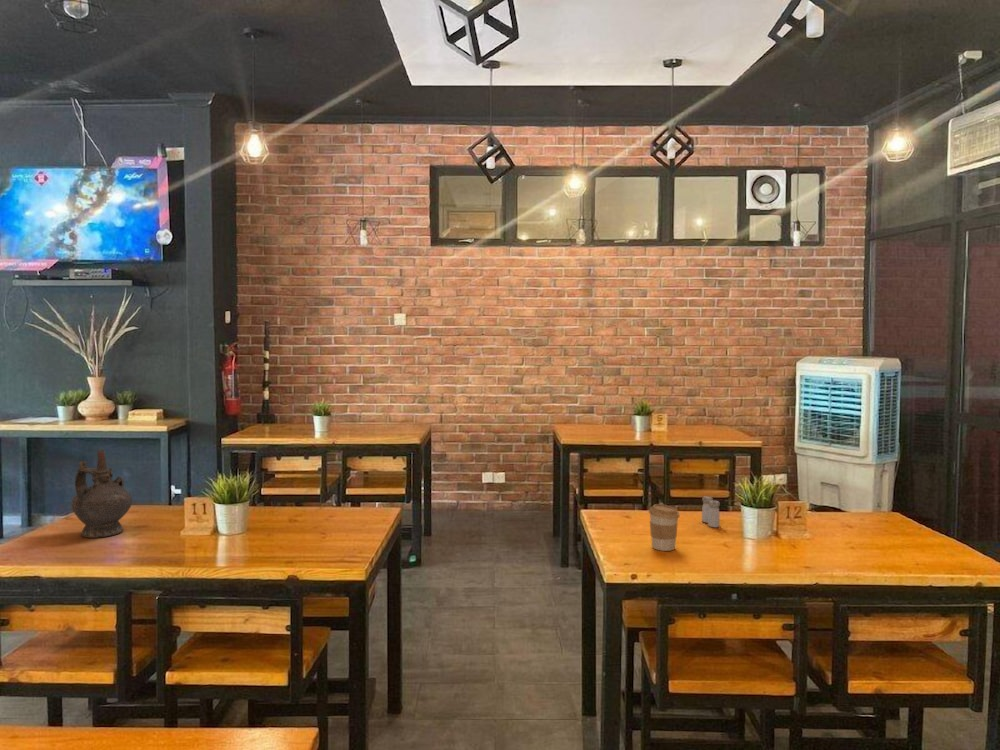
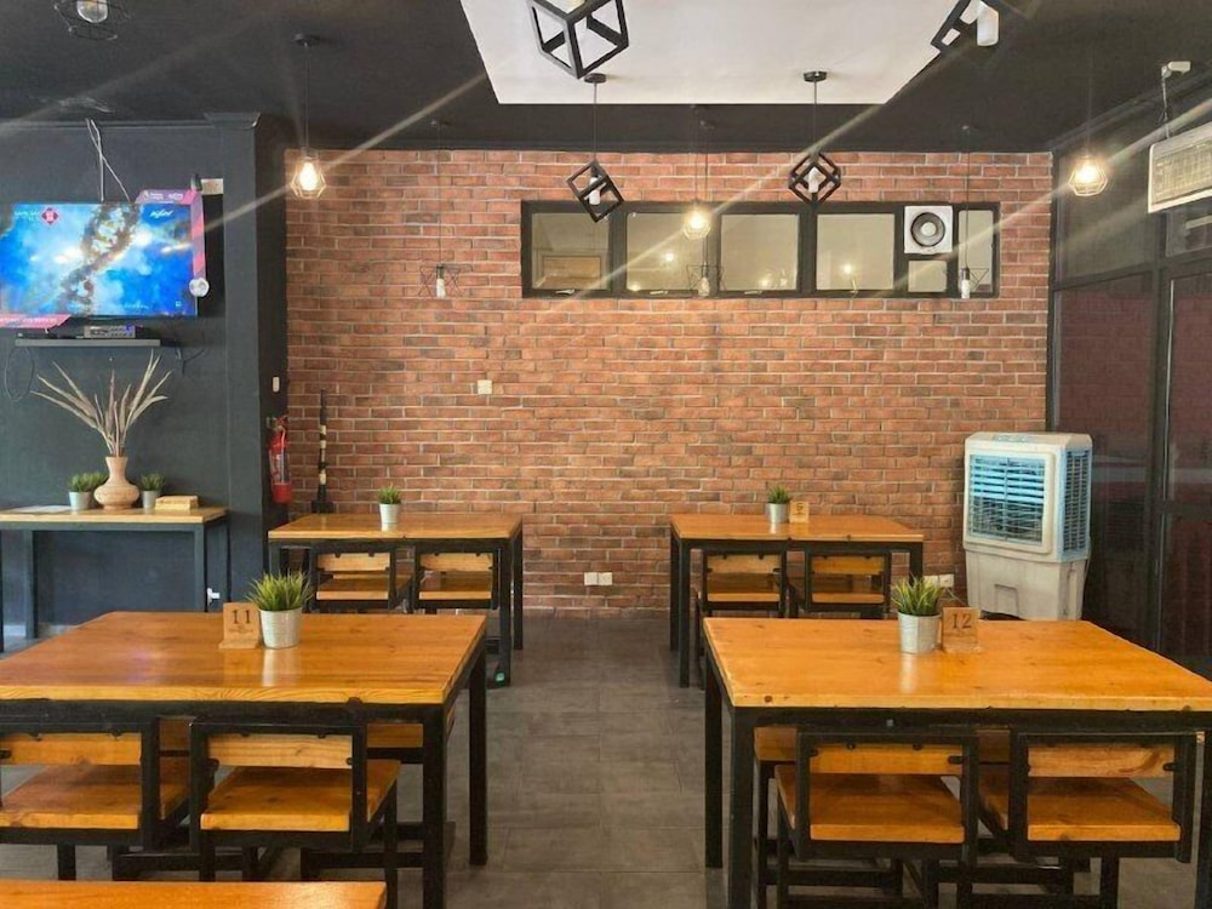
- salt and pepper shaker (710, 511)
- coffee cup (663, 526)
- ceremonial vessel (99, 491)
